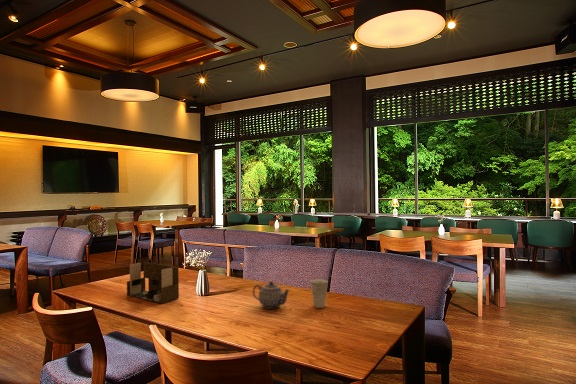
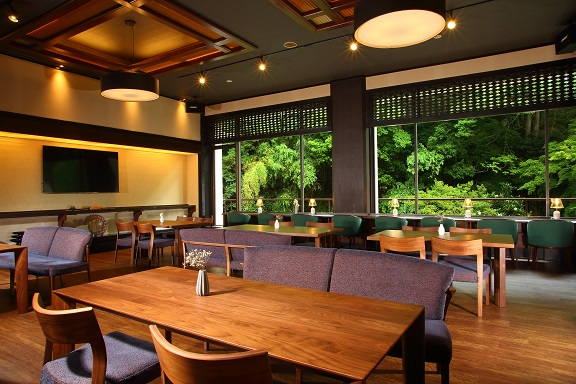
- cup (319, 293)
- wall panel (152, 281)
- teapot (271, 293)
